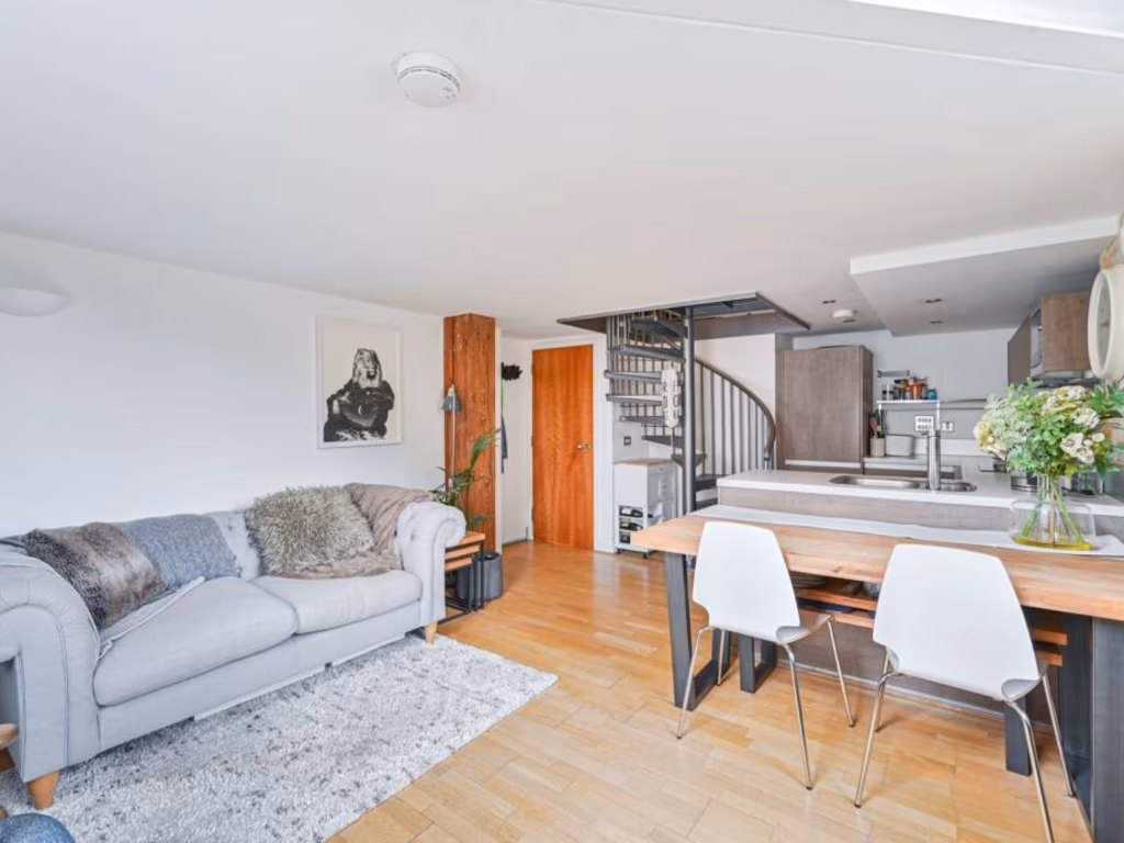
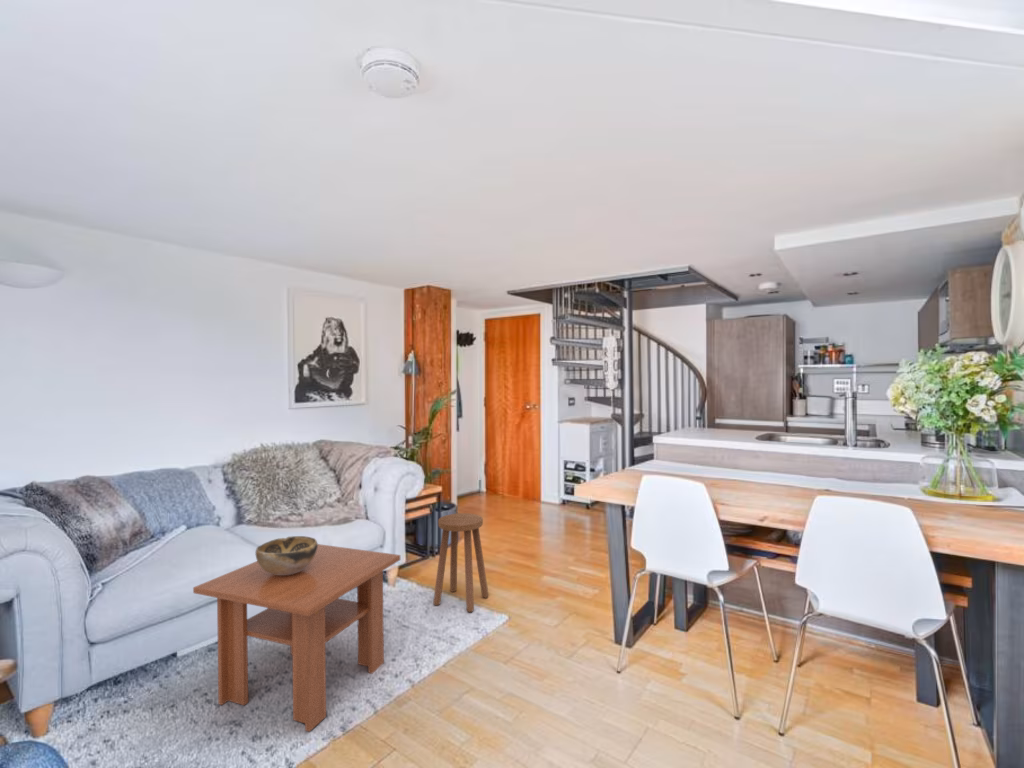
+ coffee table (305, 626)
+ stool (465, 560)
+ decorative bowl (287, 557)
